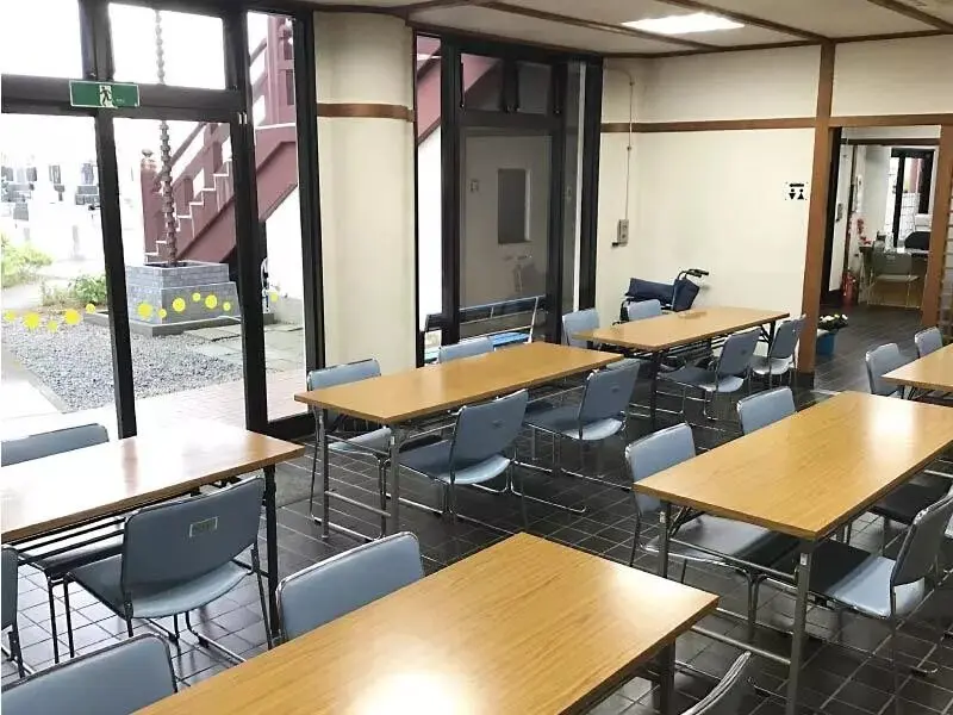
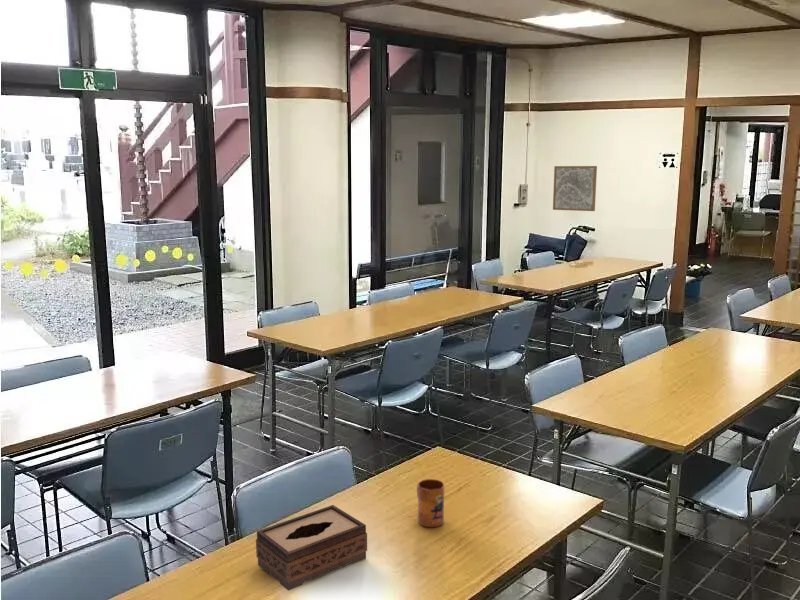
+ mug (427, 500)
+ tissue box (312, 545)
+ wall art (574, 188)
